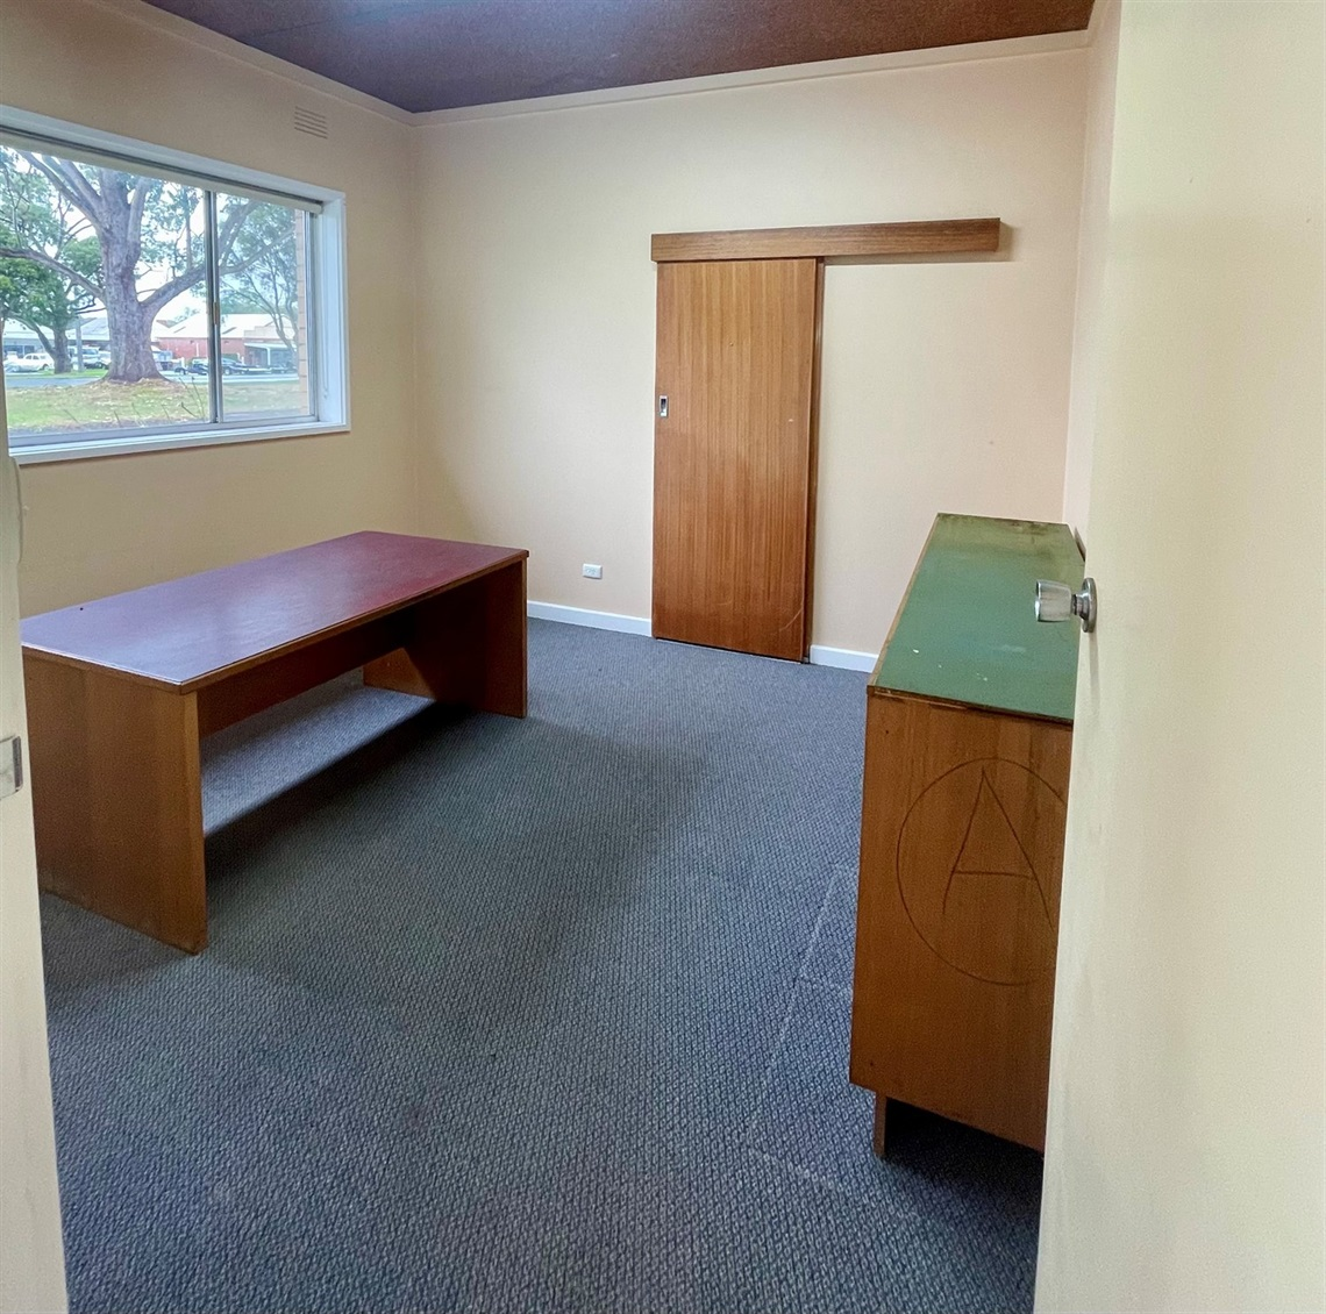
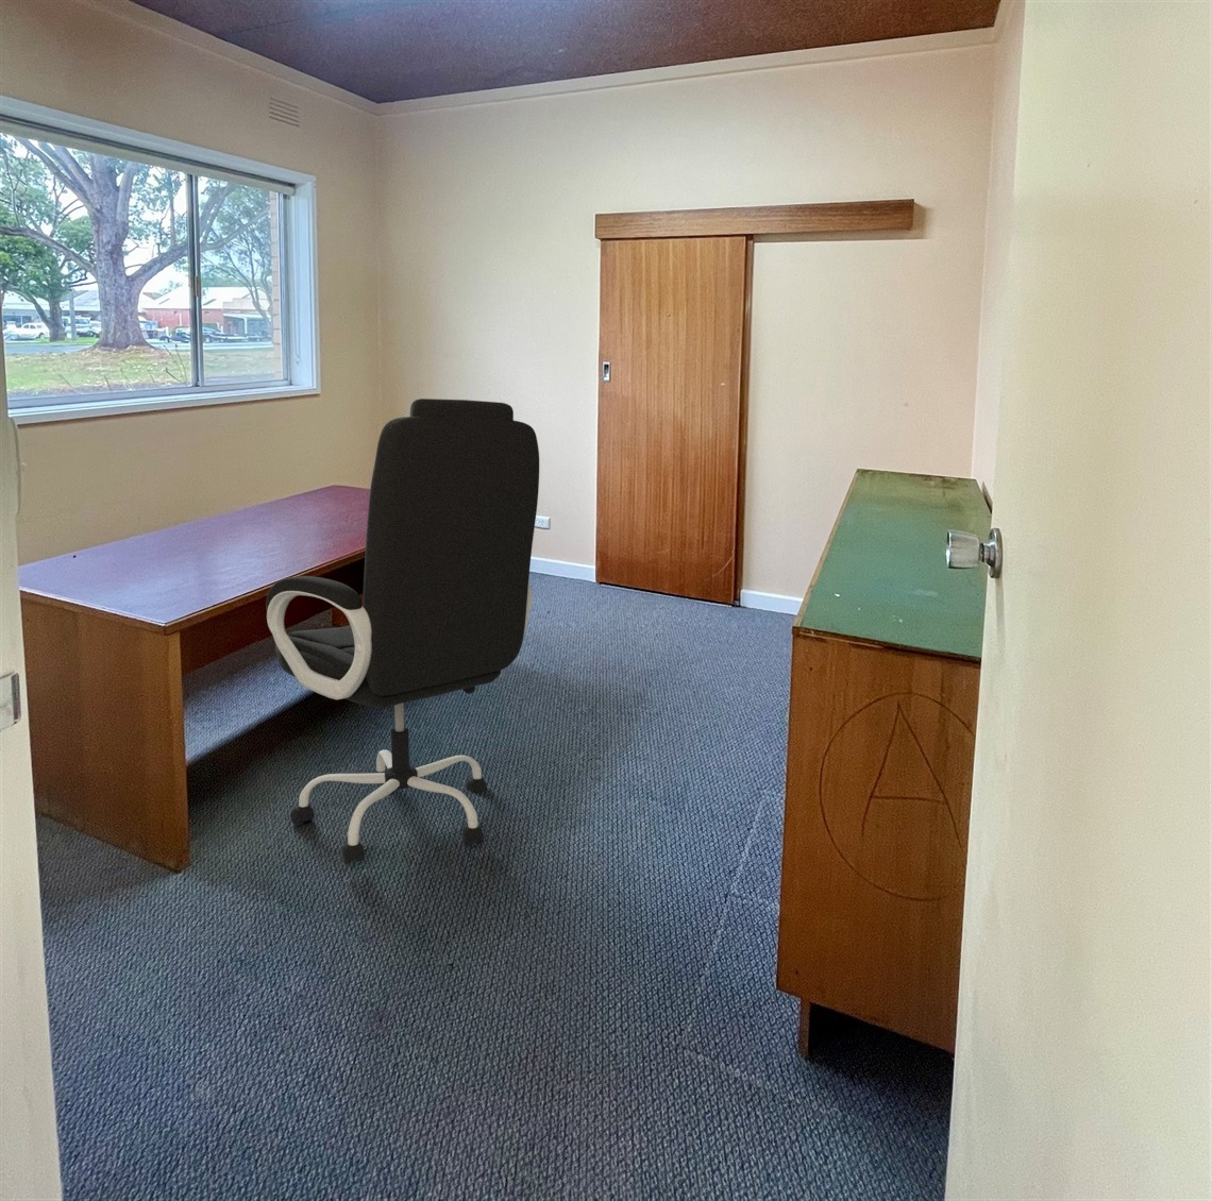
+ office chair (401, 621)
